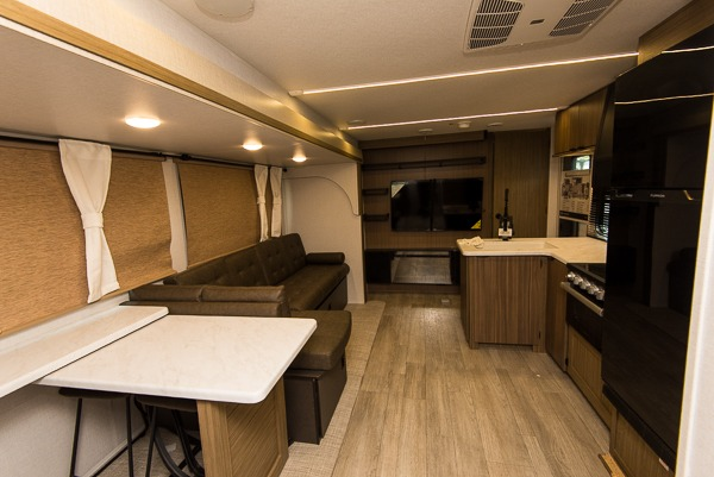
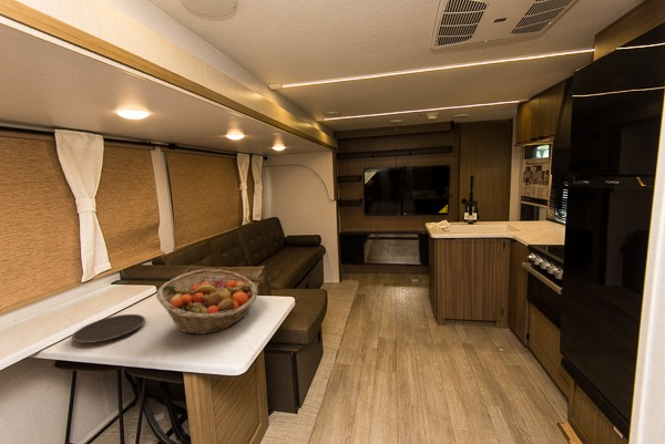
+ fruit basket (212, 297)
+ plate (111, 328)
